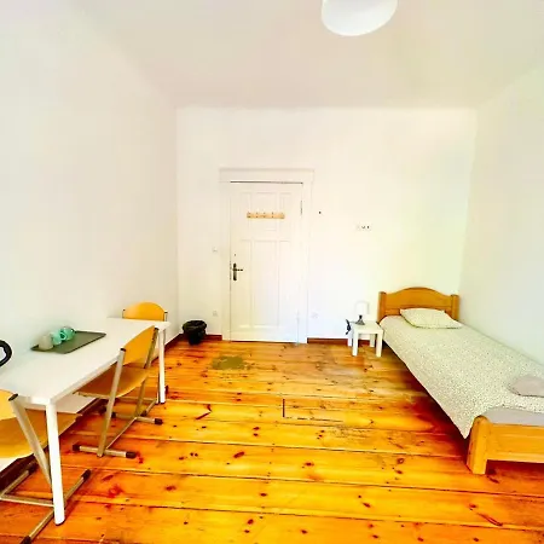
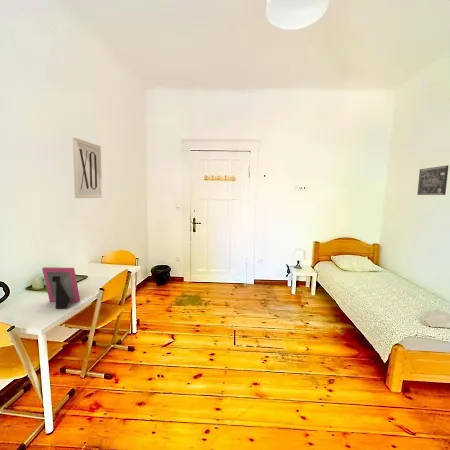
+ wall art (88, 170)
+ picture frame (59, 286)
+ wall art (431, 181)
